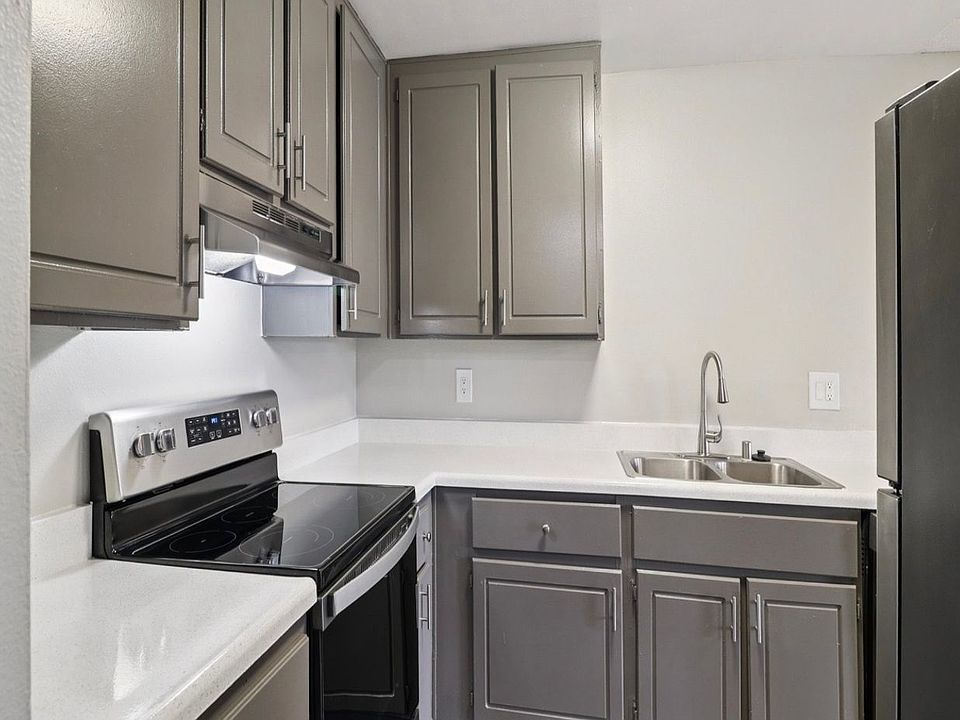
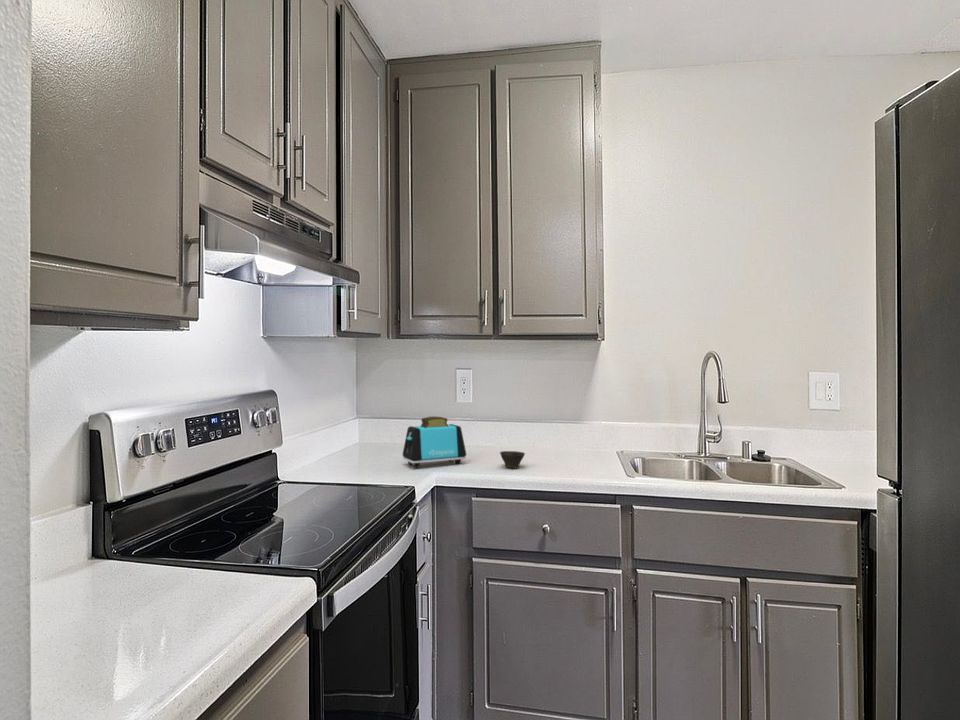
+ cup (511, 459)
+ toaster (434, 440)
